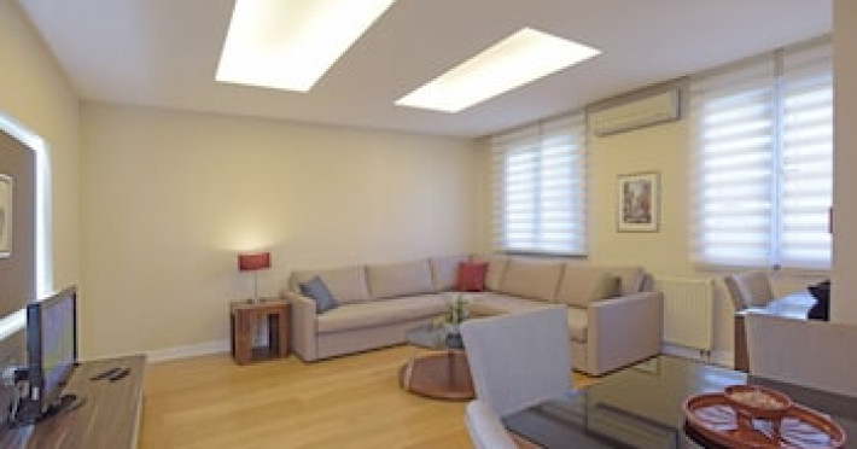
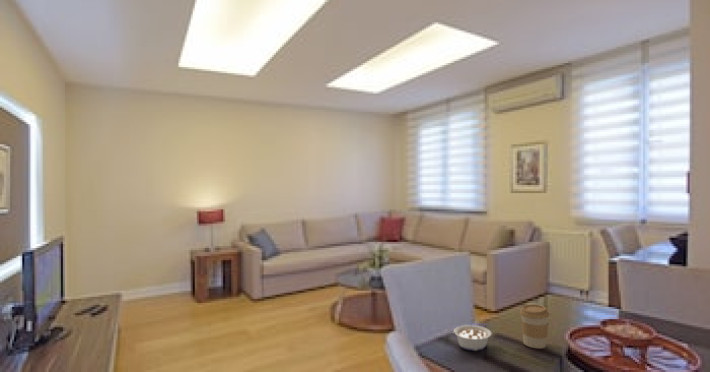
+ legume (471, 337)
+ coffee cup (534, 325)
